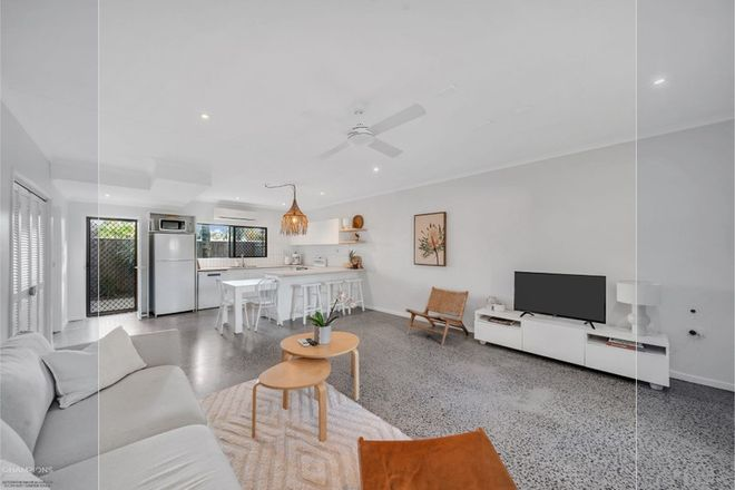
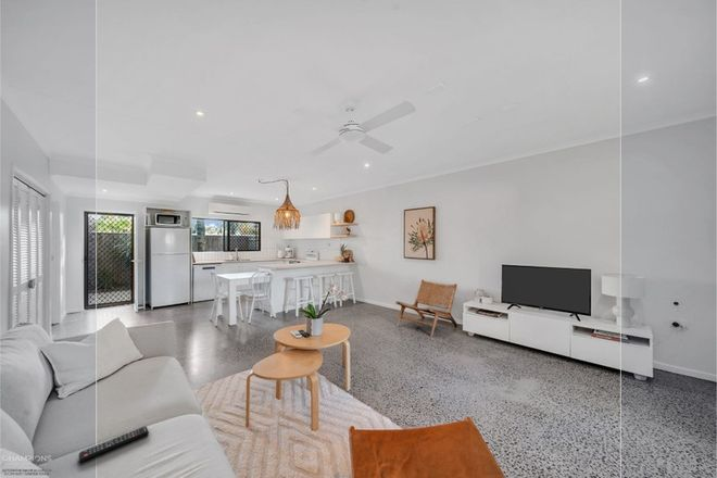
+ remote control (115, 442)
